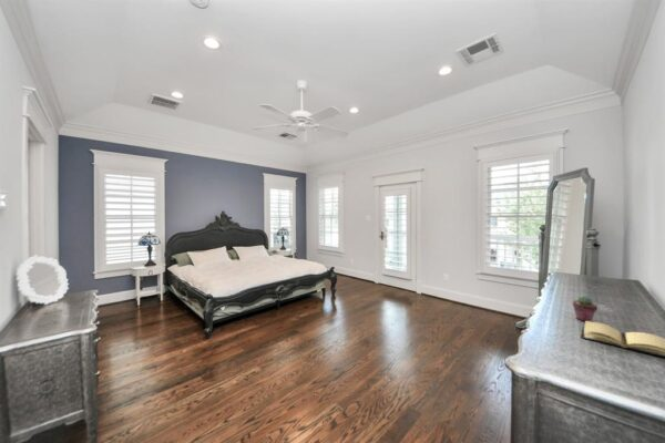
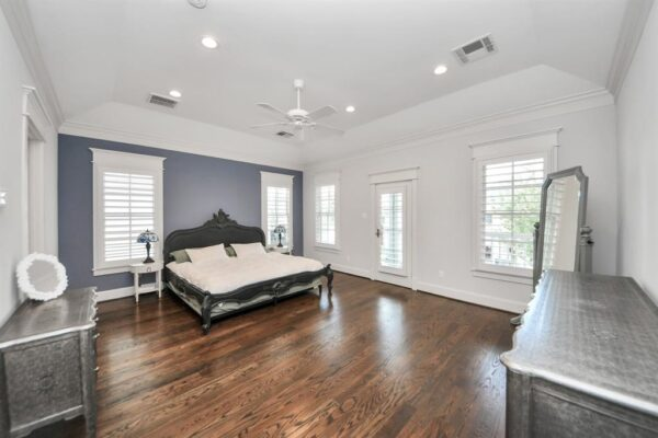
- book (623, 337)
- potted succulent (584, 308)
